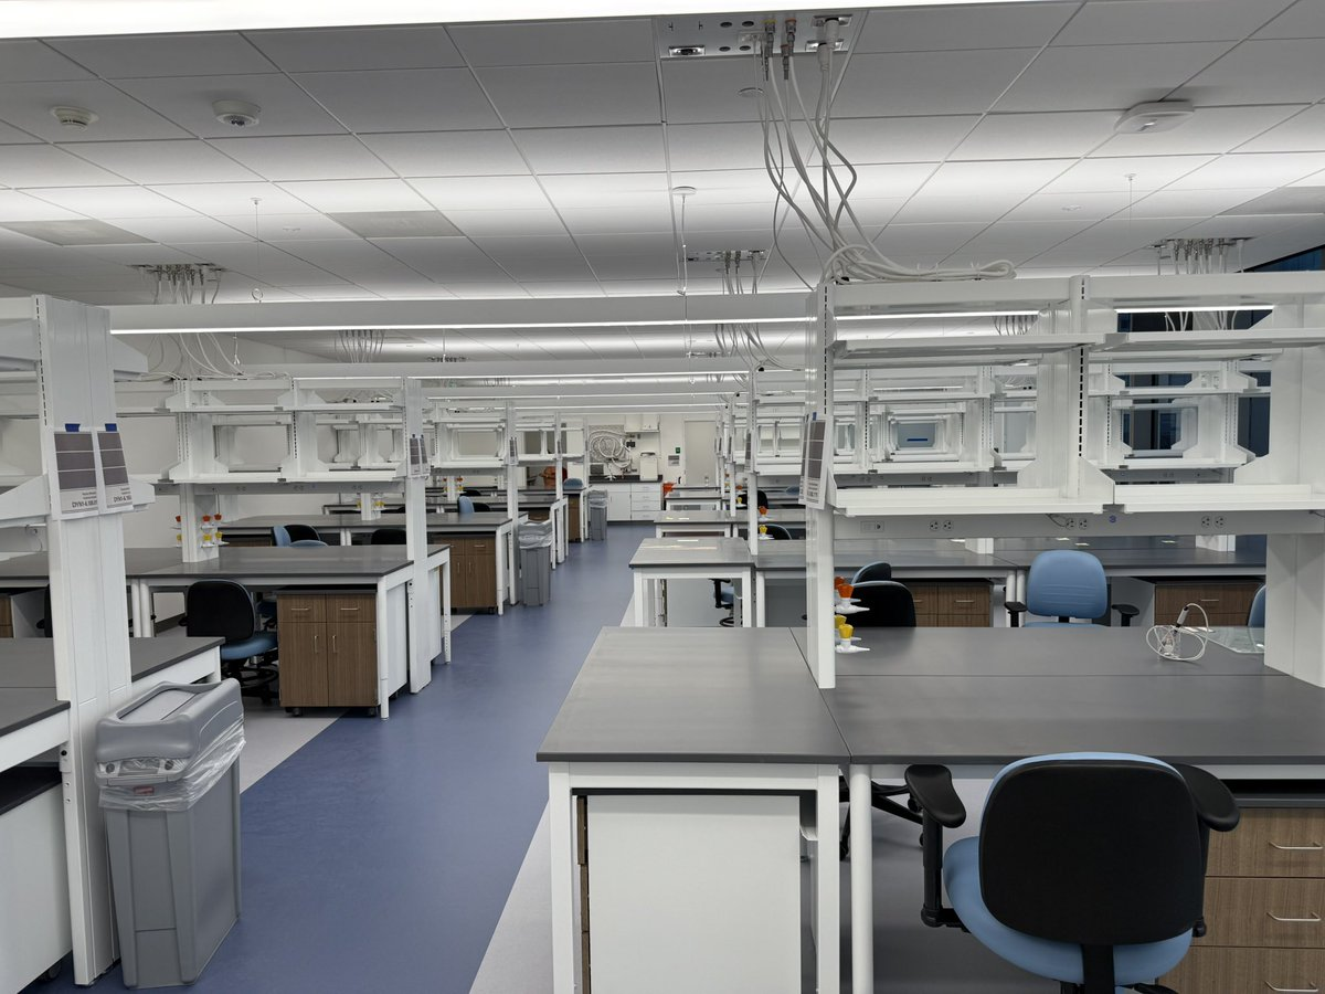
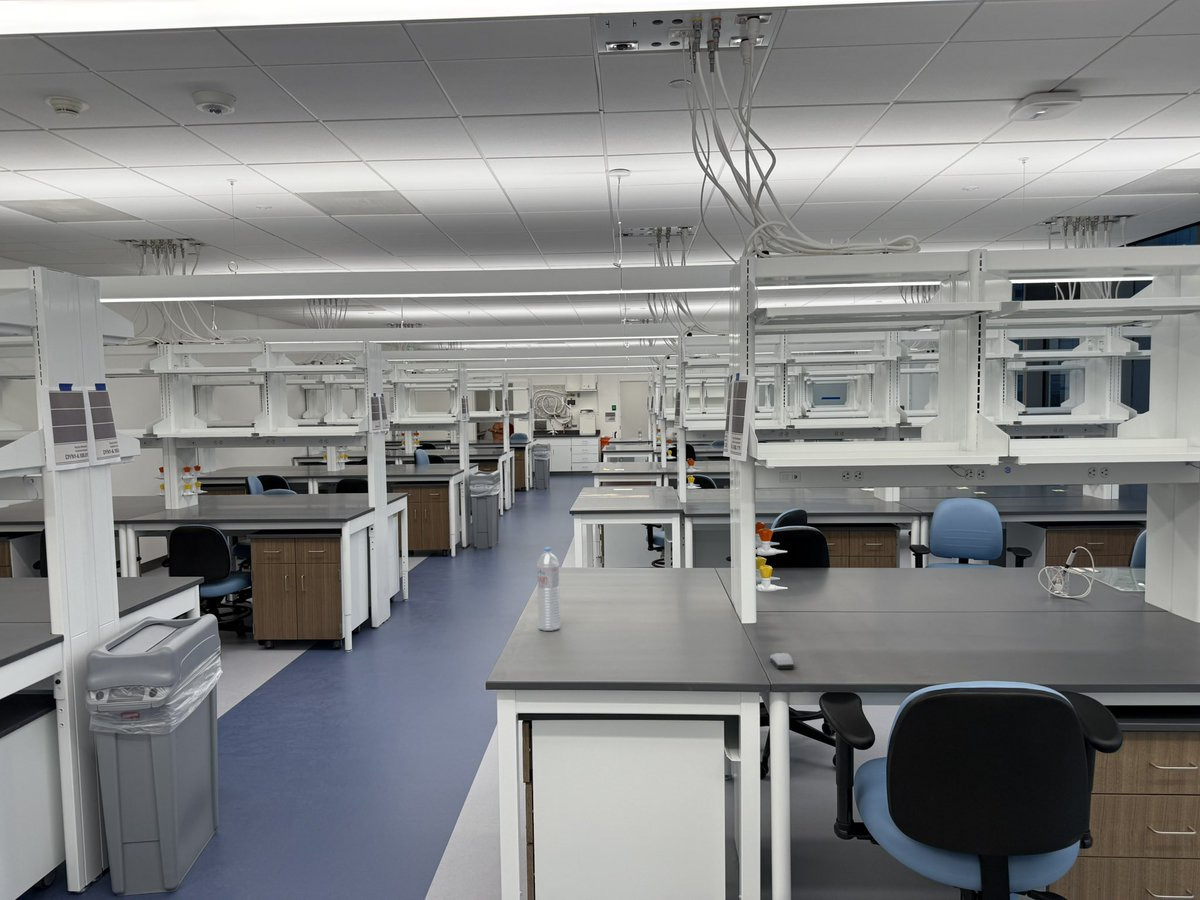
+ computer mouse (781, 658)
+ water bottle (548, 588)
